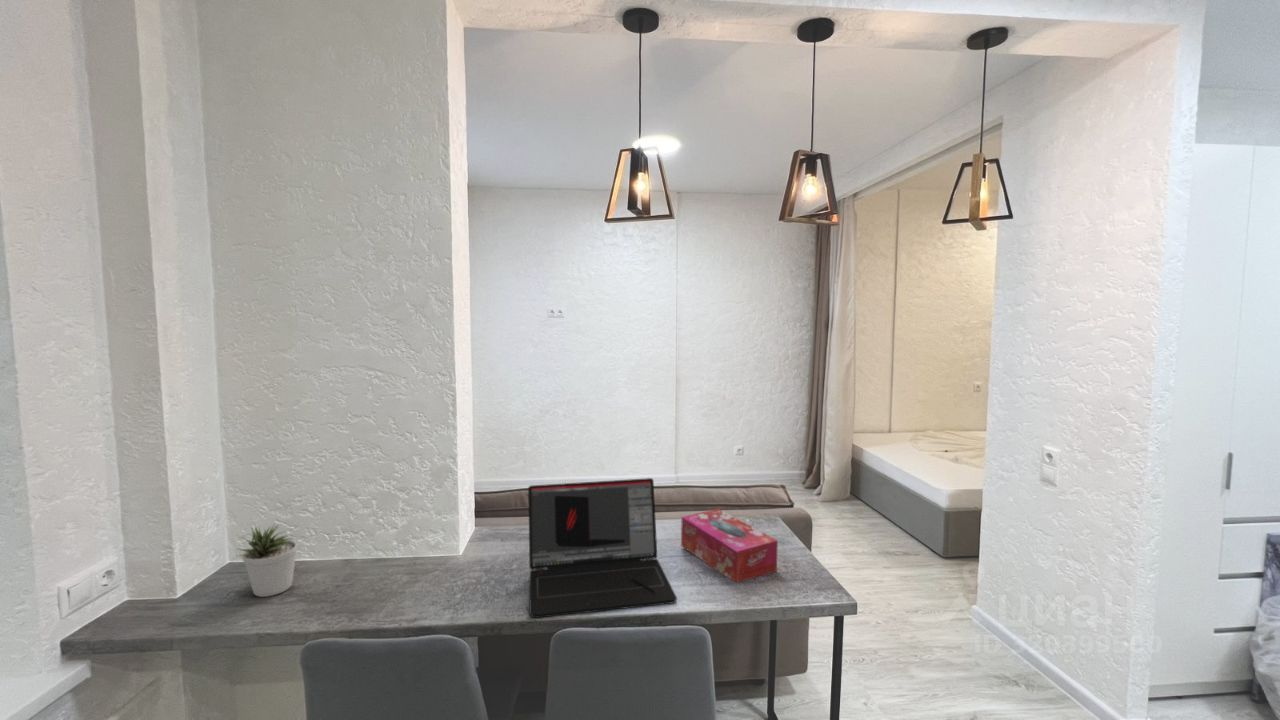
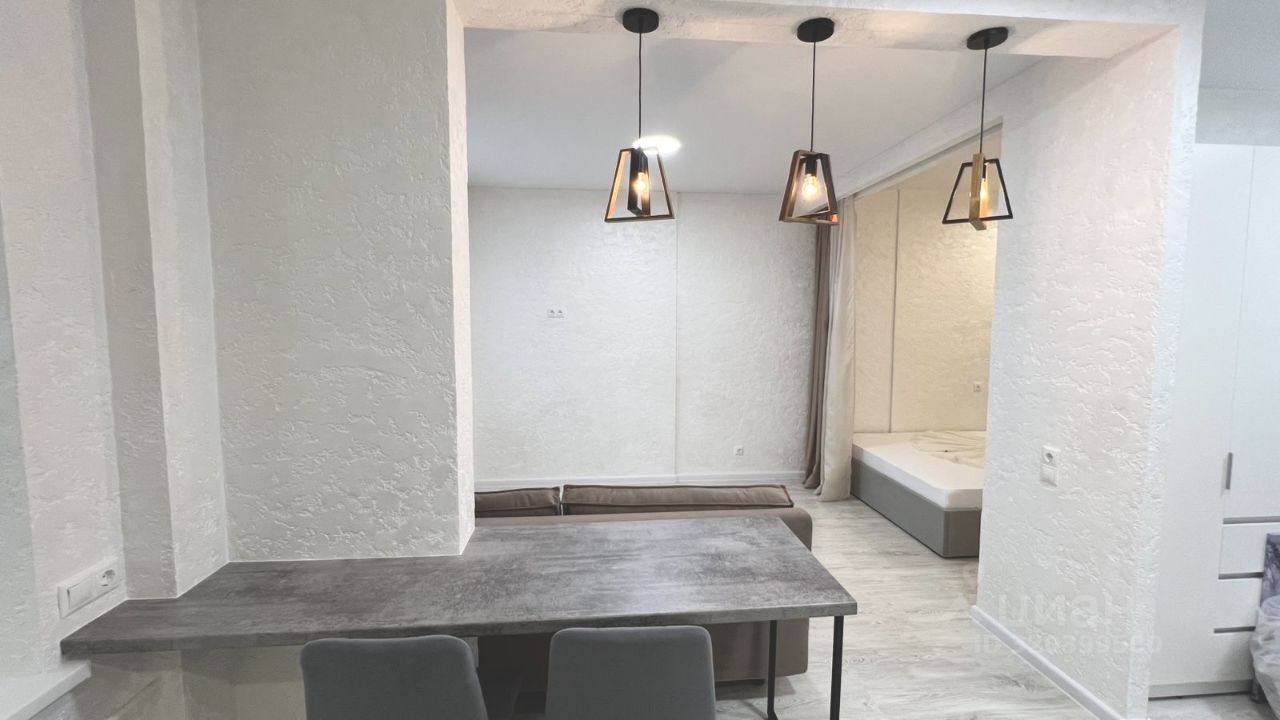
- tissue box (726, 543)
- laptop (598, 541)
- potted plant (268, 555)
